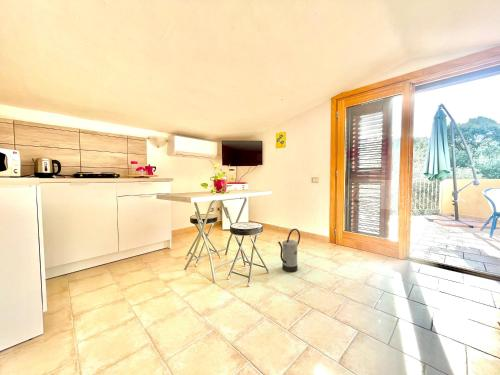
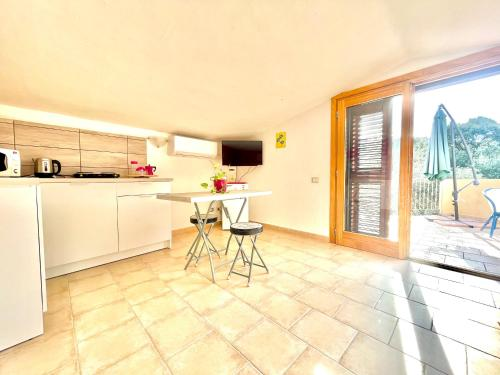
- watering can (289, 249)
